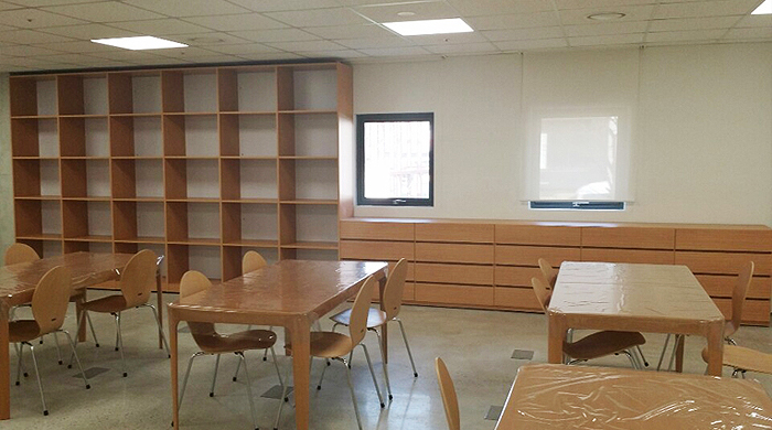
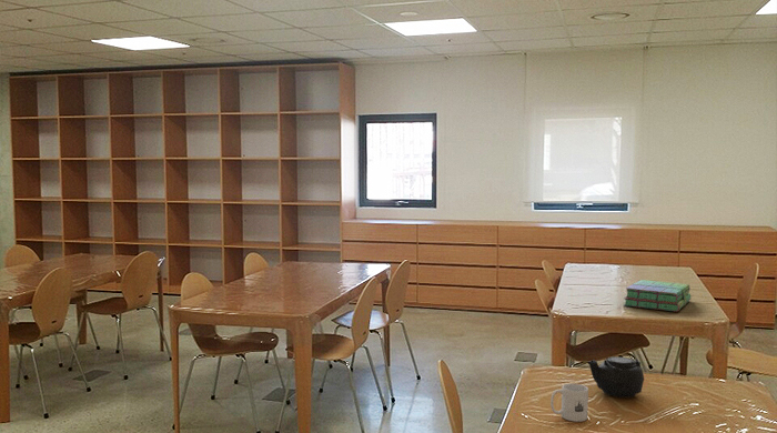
+ stack of books (657, 294)
+ mug (568, 402)
+ teapot (615, 376)
